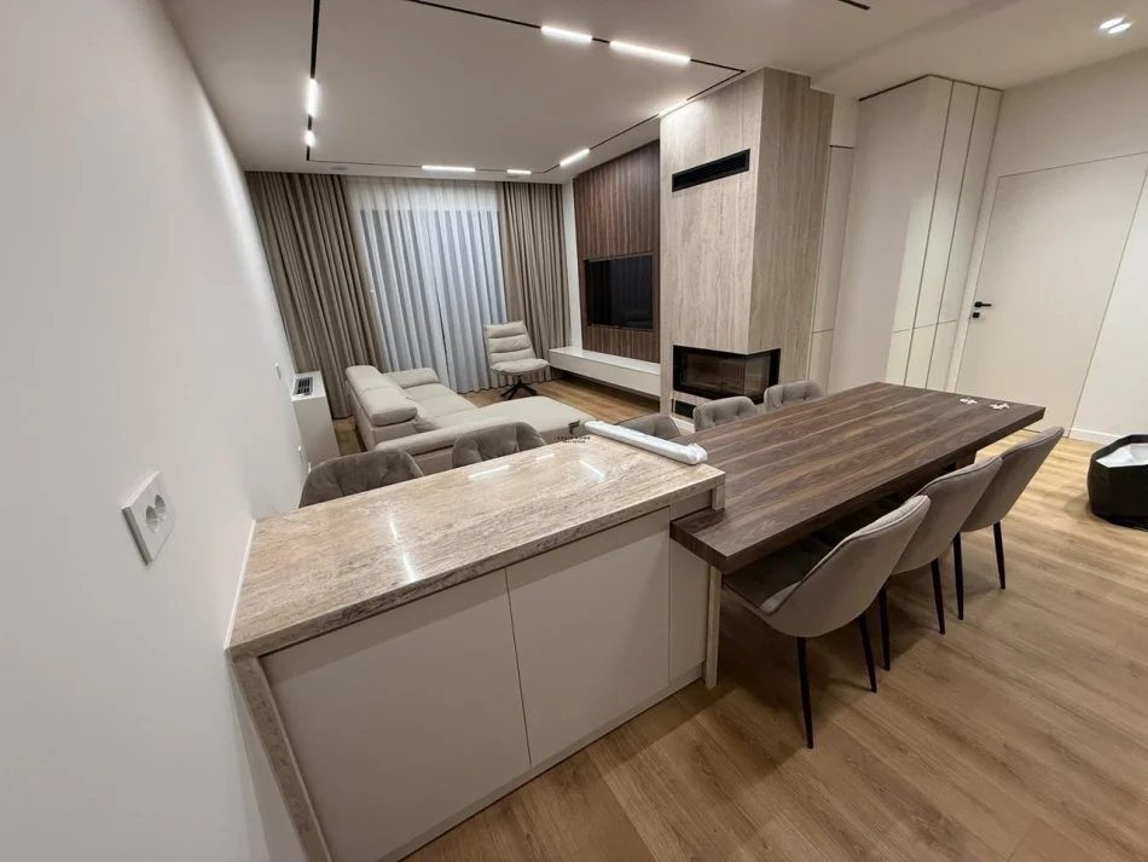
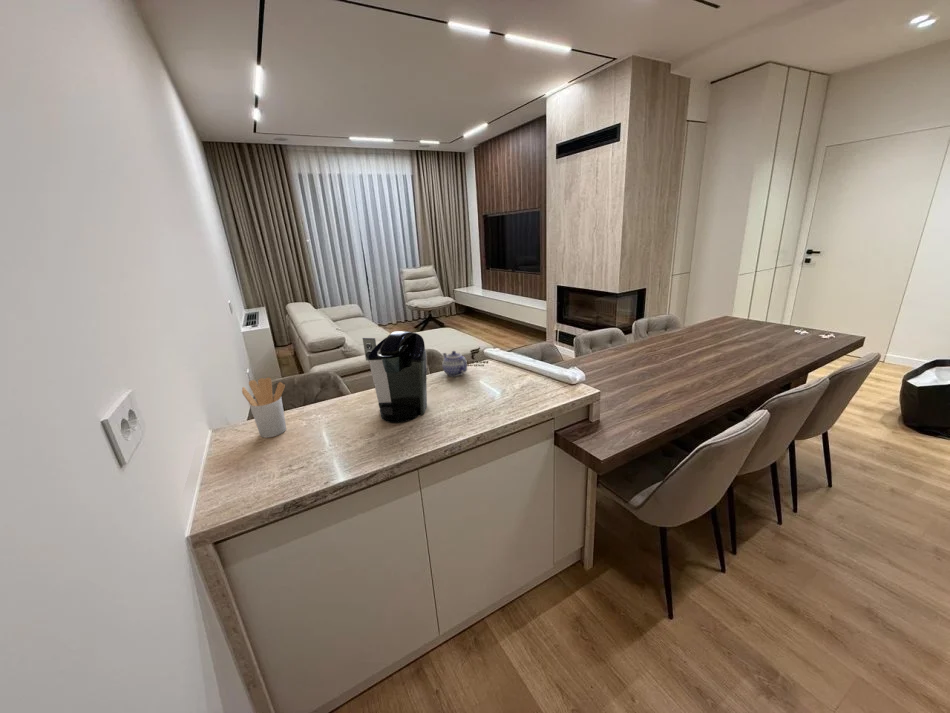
+ teapot (454, 362)
+ coffee maker (387, 371)
+ utensil holder (266, 405)
